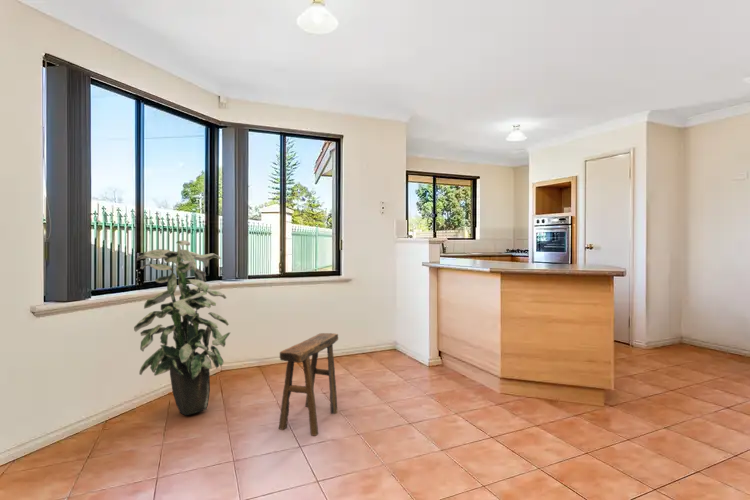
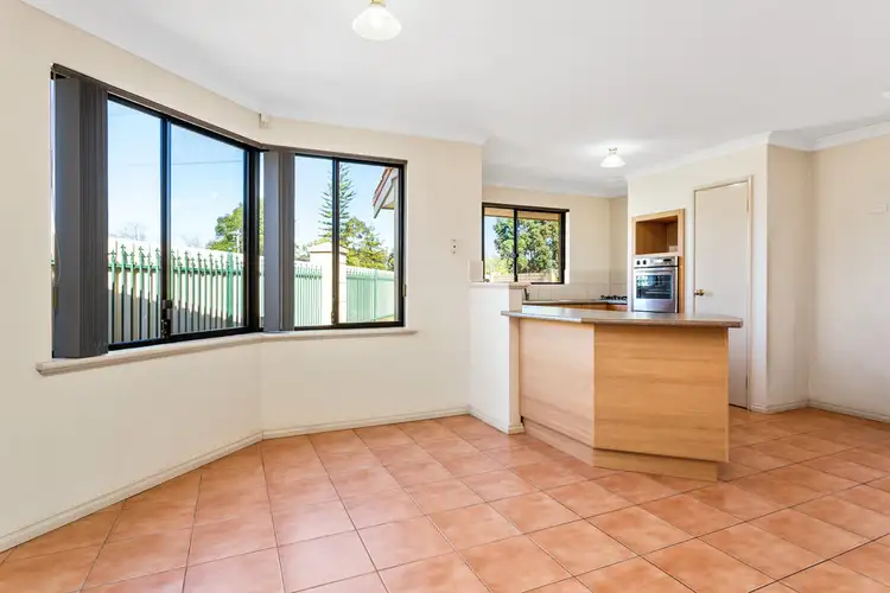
- indoor plant (183, 326)
- stool (310, 380)
